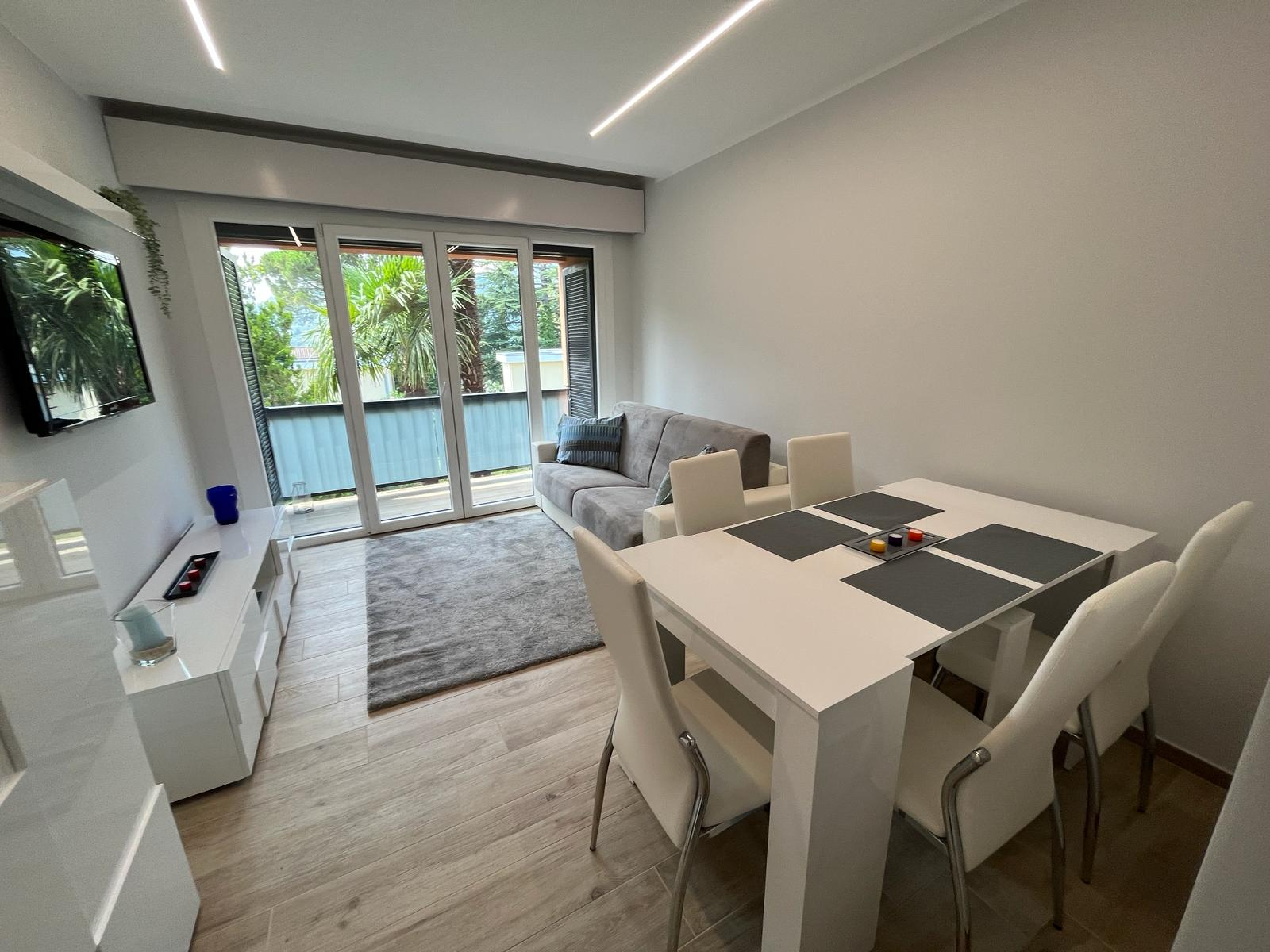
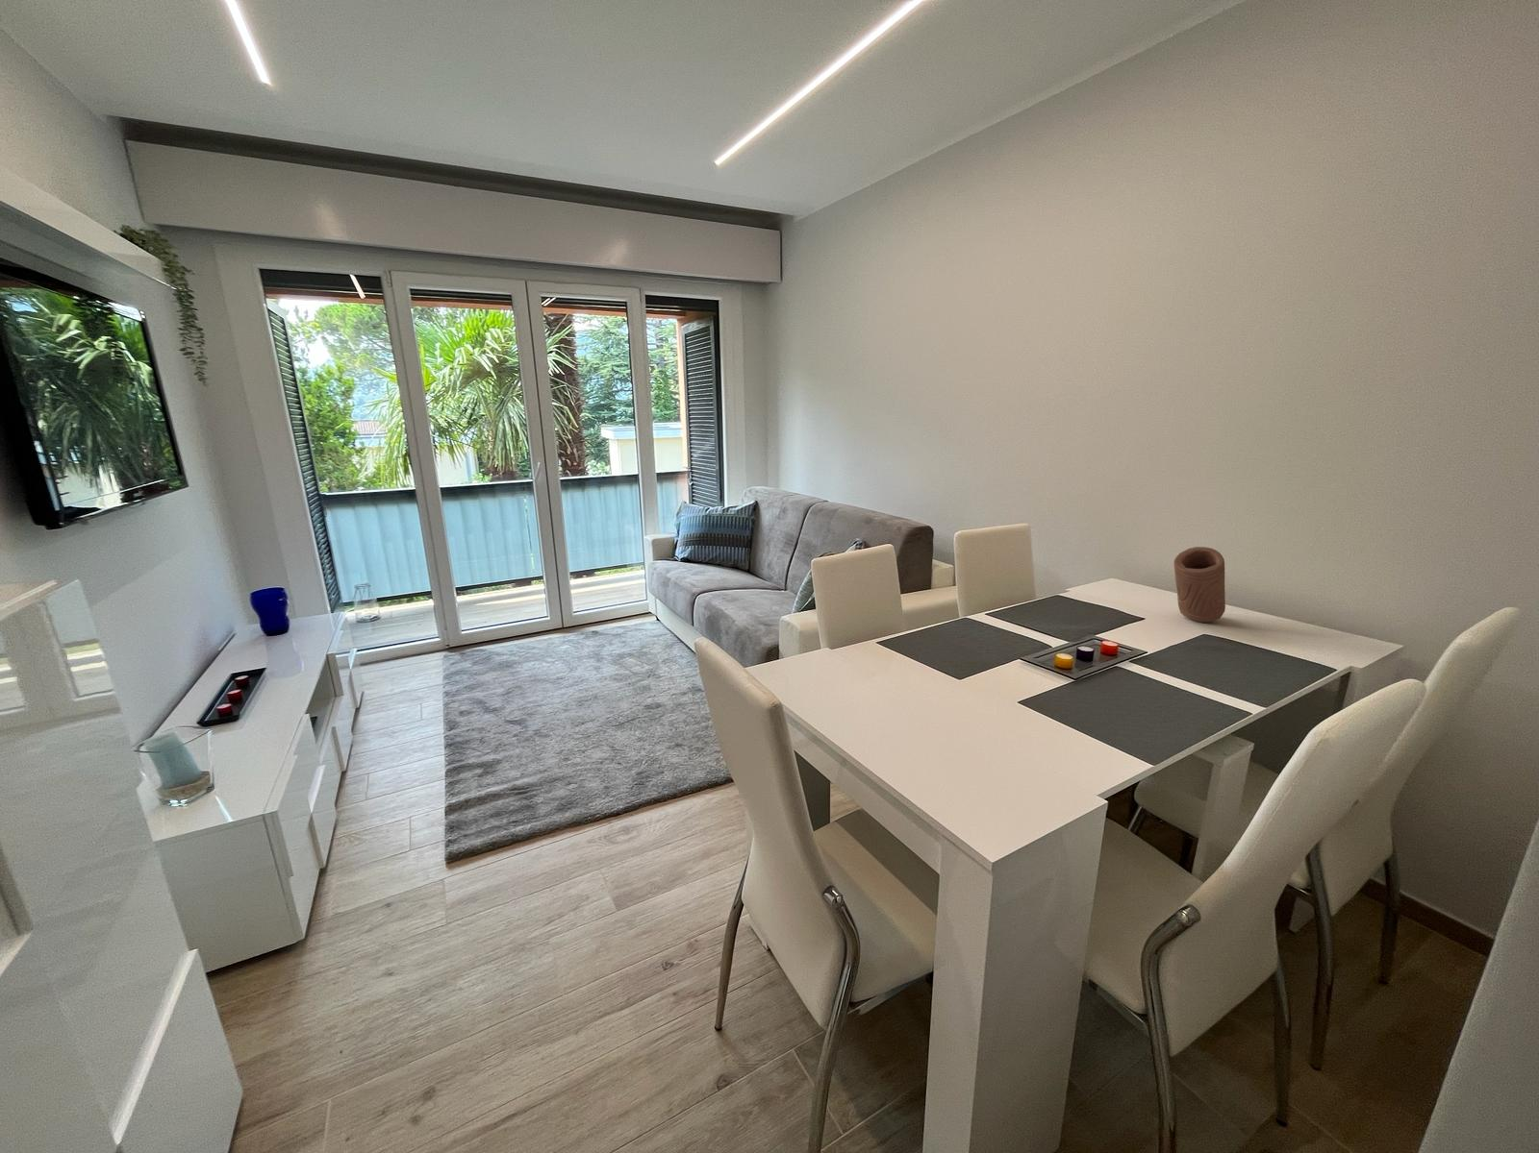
+ vase (1200, 585)
